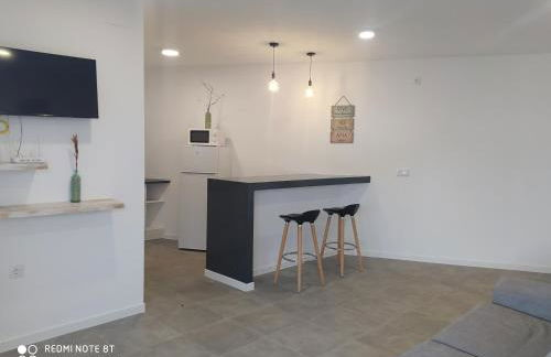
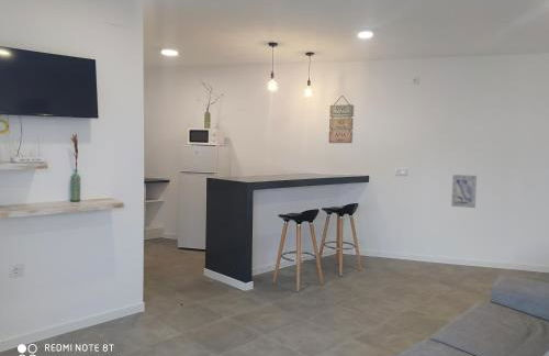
+ wall art (463, 190)
